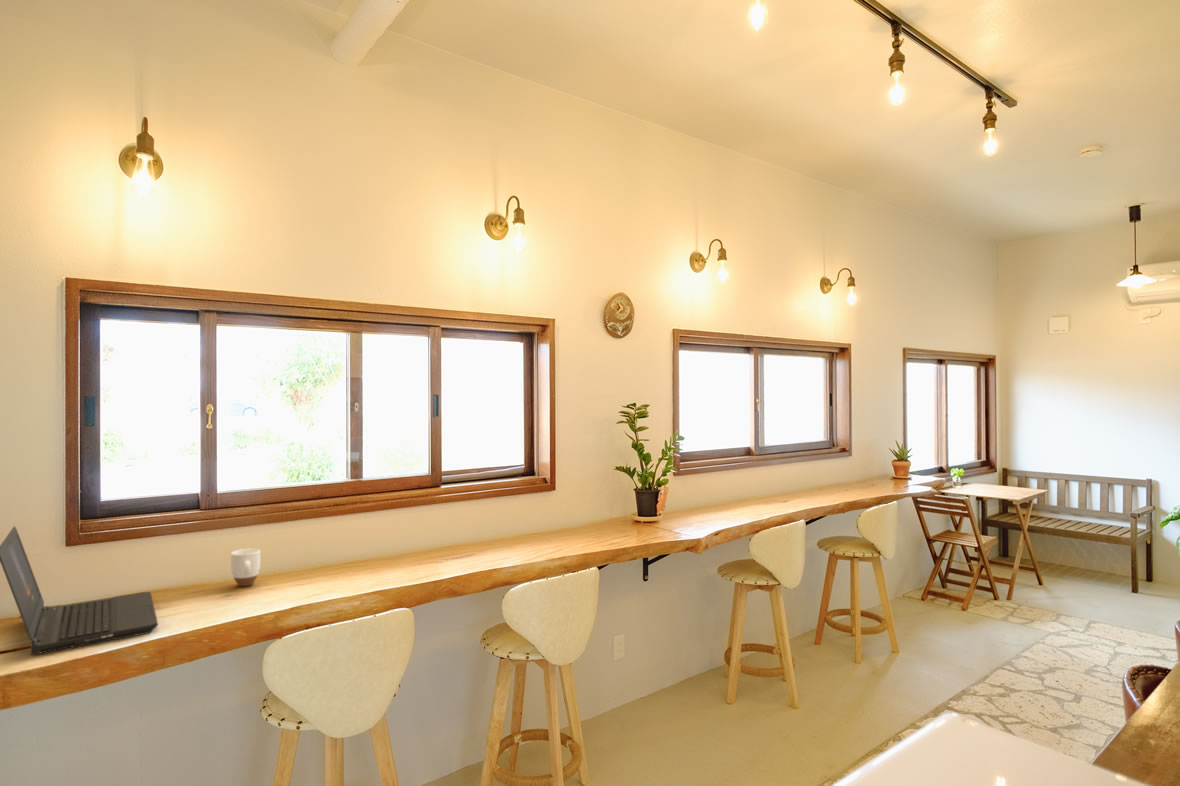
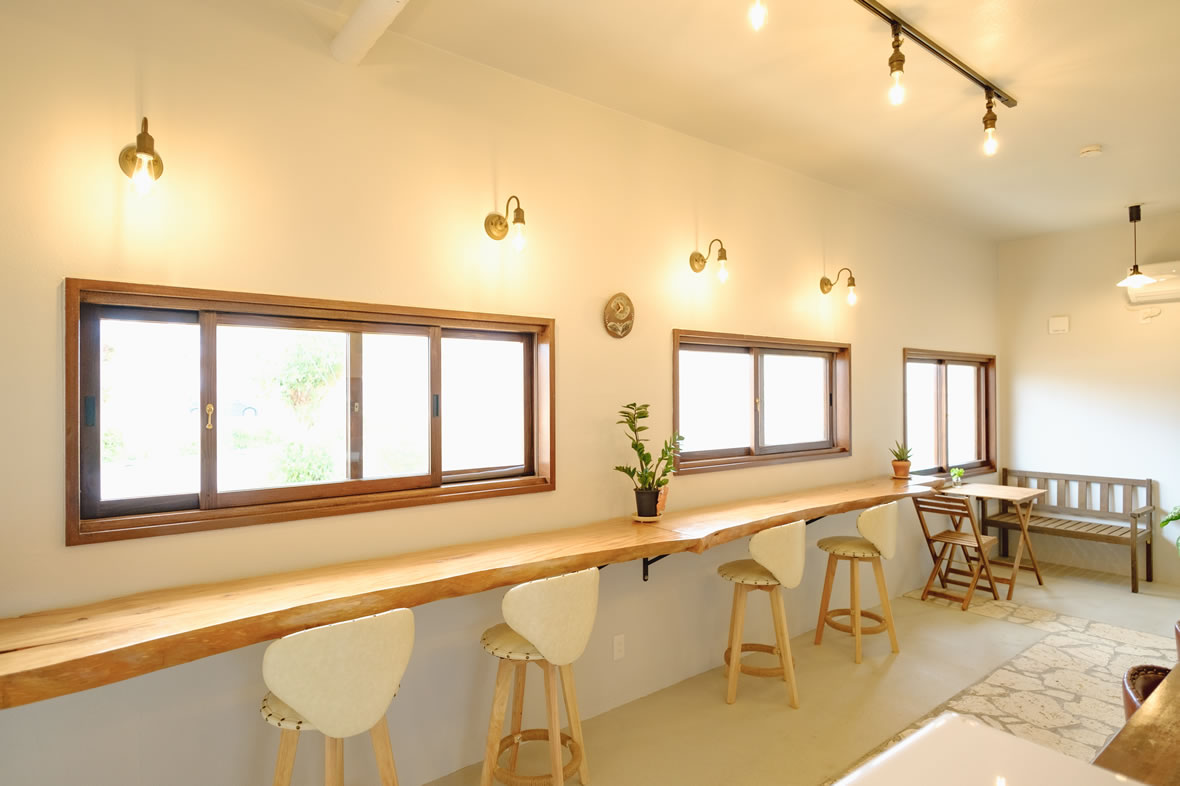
- laptop computer (86, 601)
- mug (246, 569)
